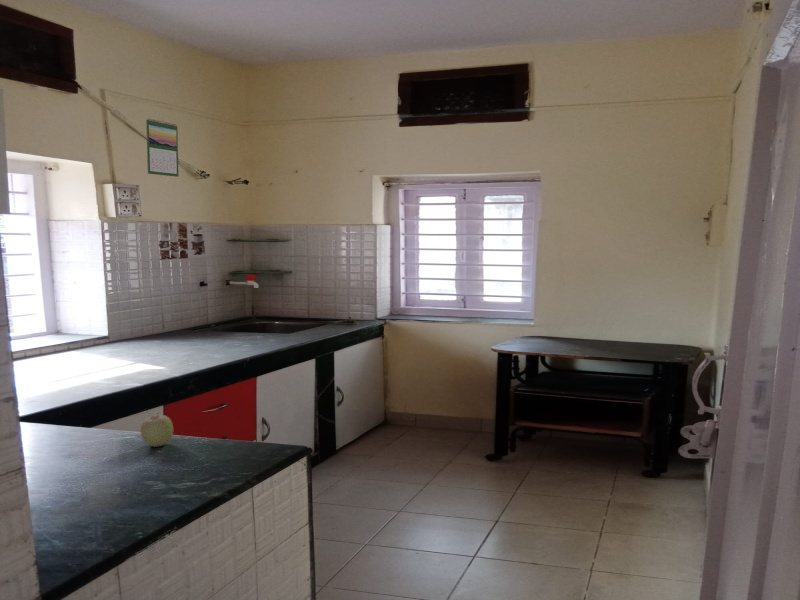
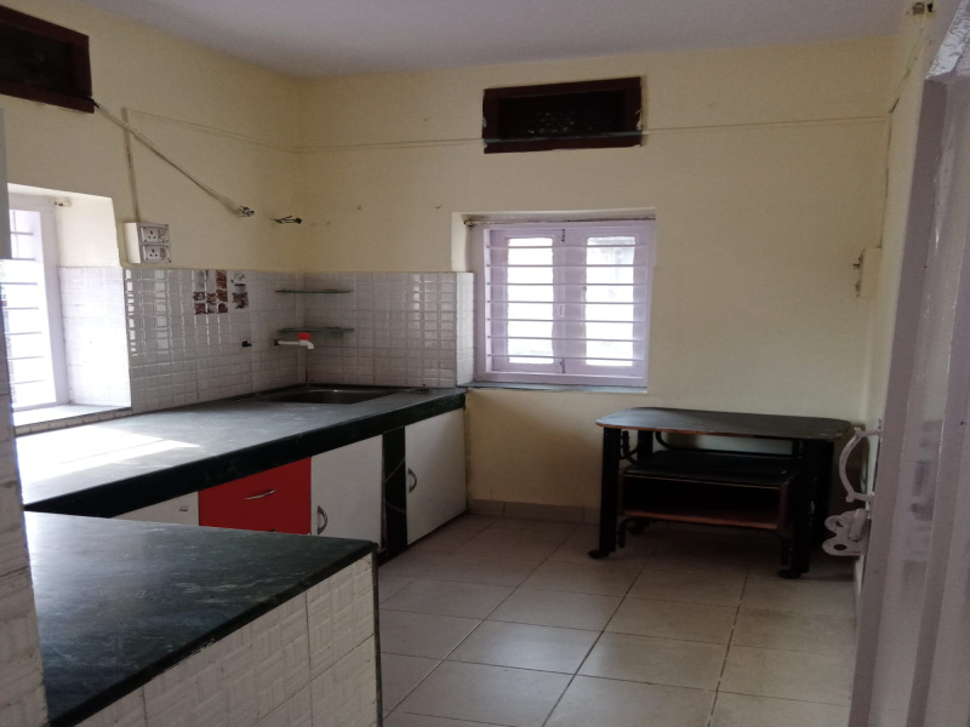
- calendar (162, 148)
- fruit (157, 428)
